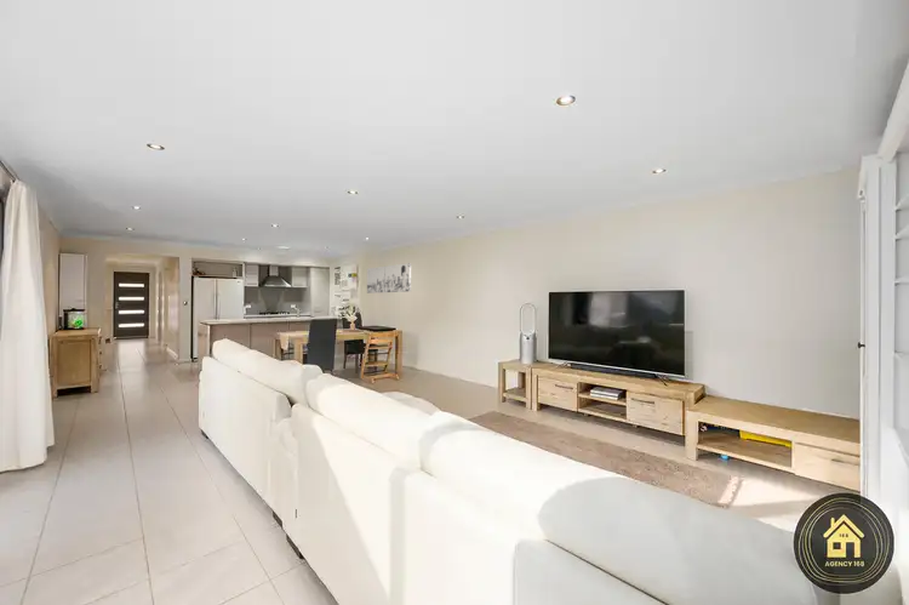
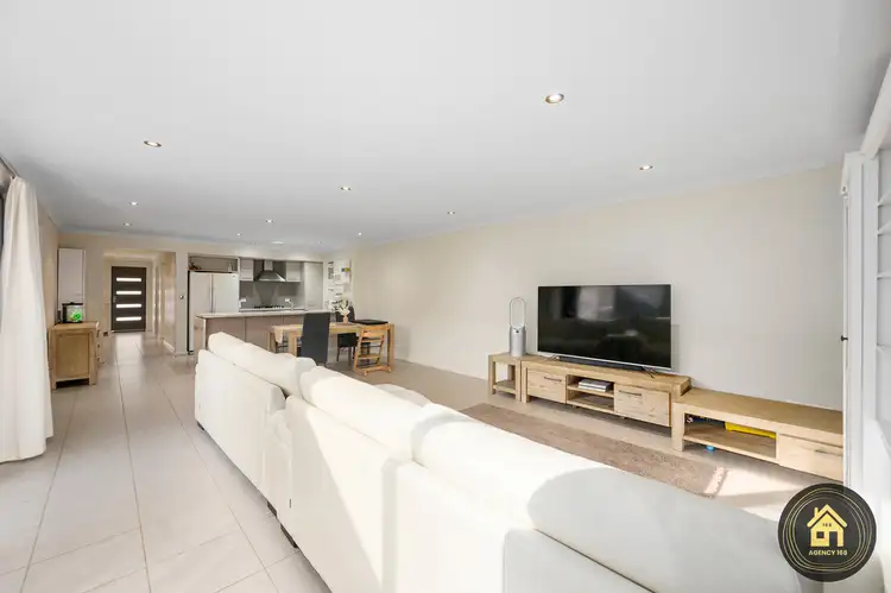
- wall art (387, 279)
